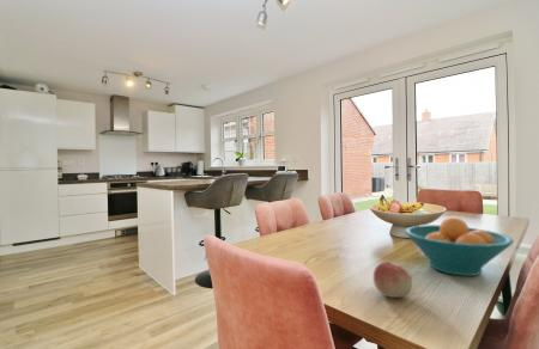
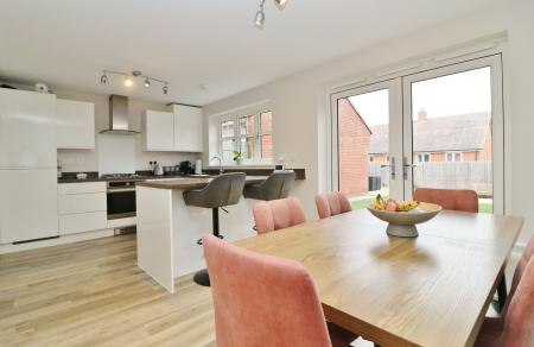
- fruit bowl (454, 243)
- fruit (392, 278)
